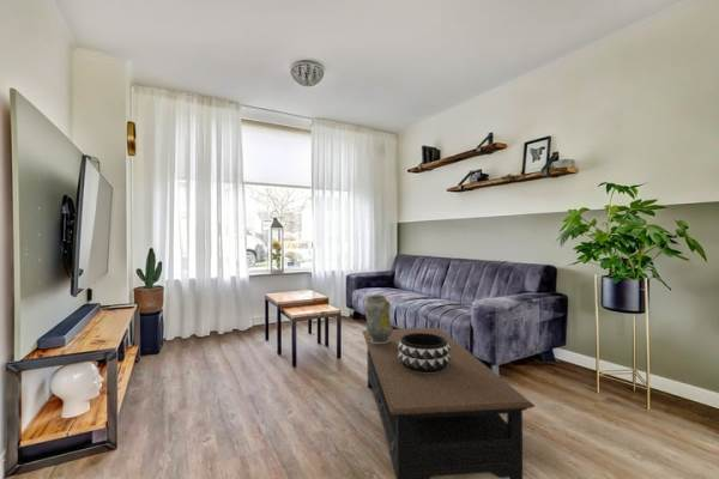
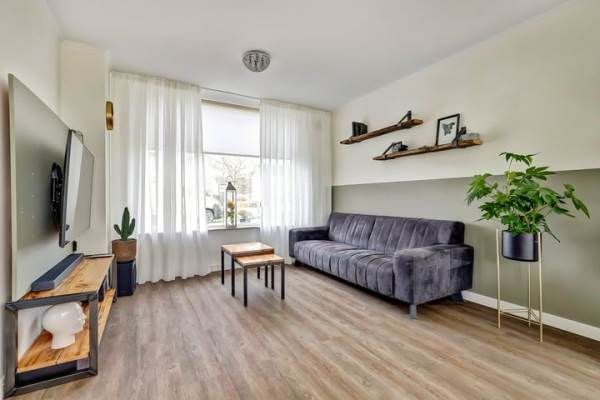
- coffee table (423, 390)
- decorative bowl (423, 351)
- vase (380, 319)
